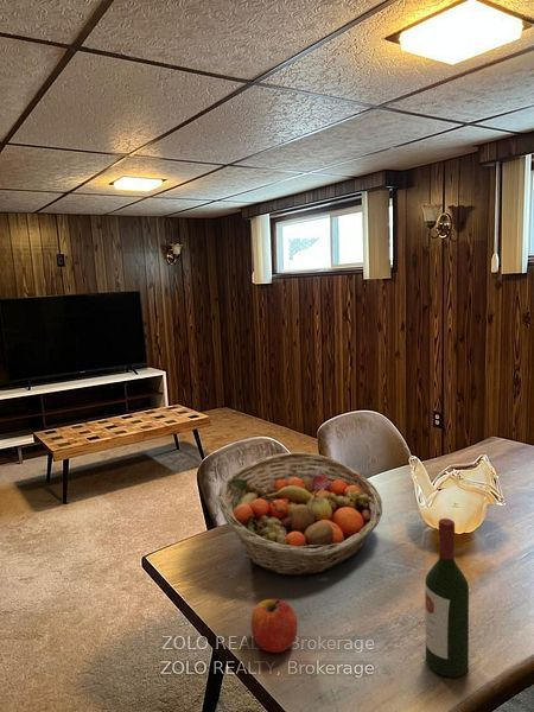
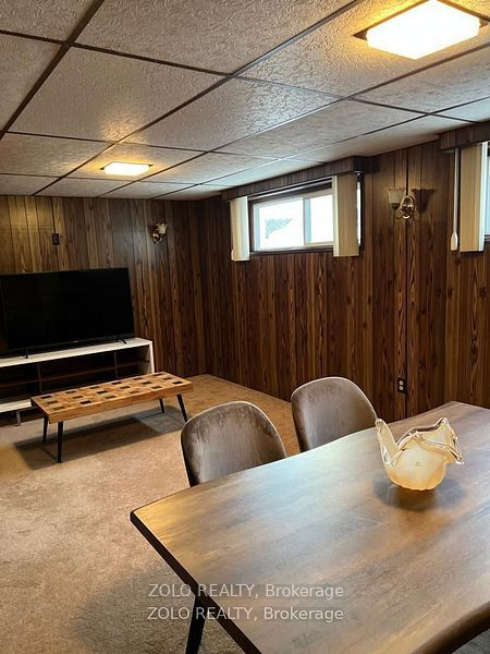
- apple (273, 622)
- wine bottle (446, 593)
- fruit basket (301, 509)
